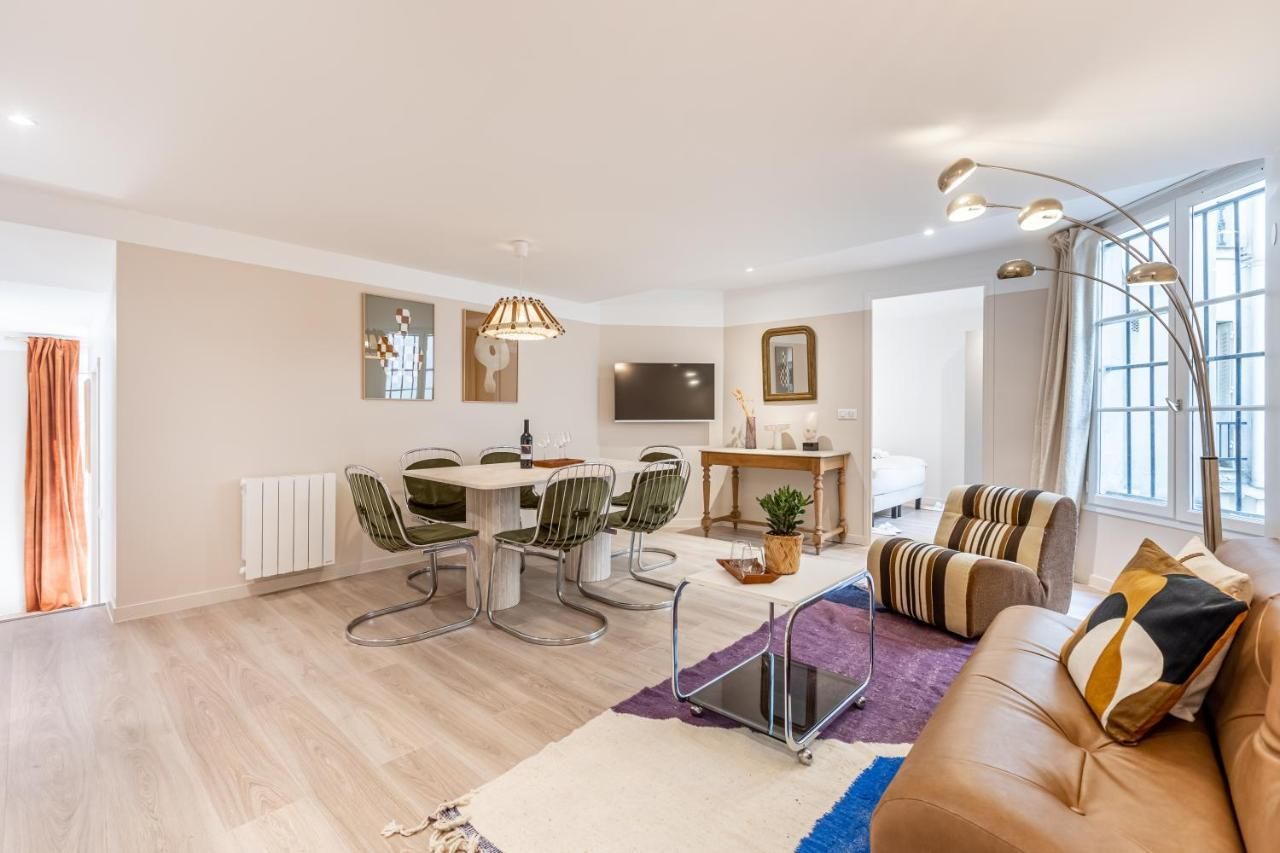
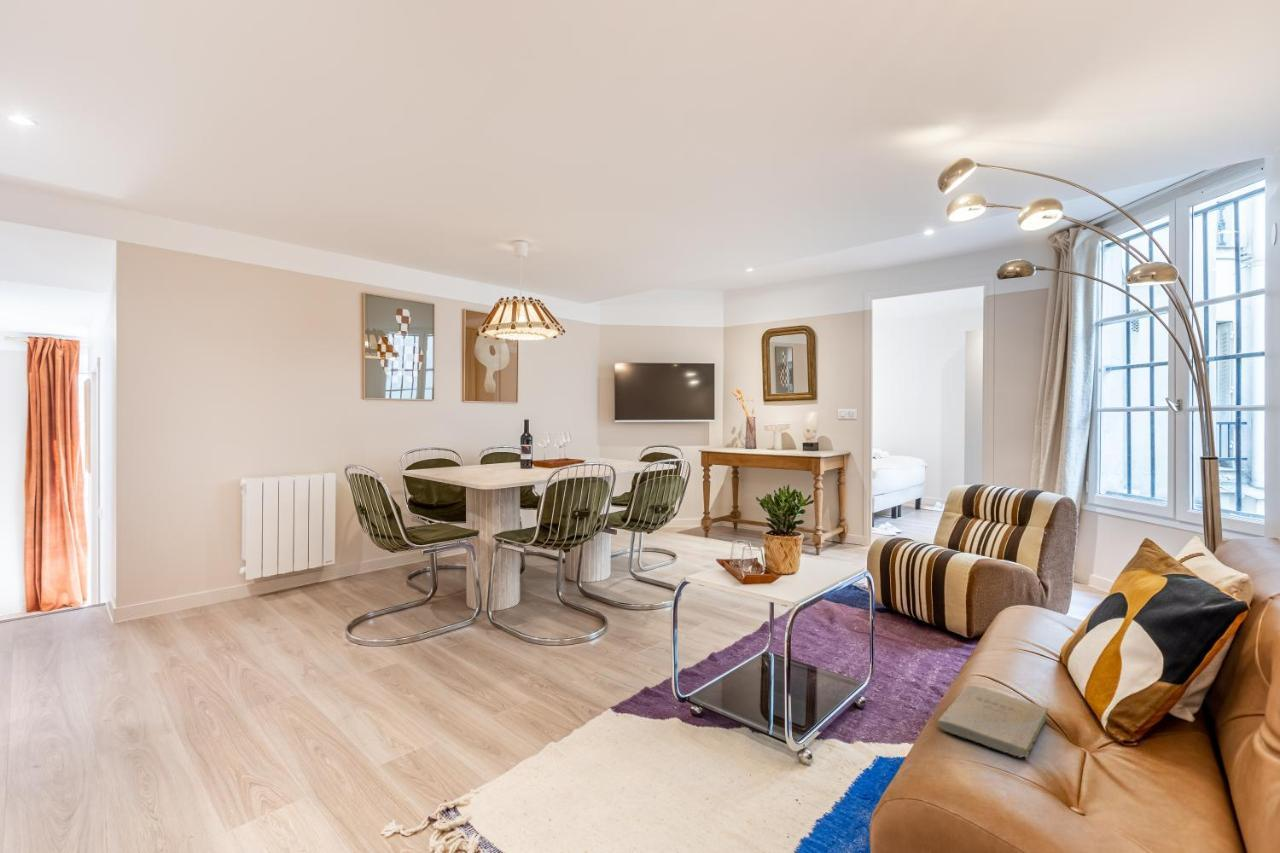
+ book (994, 718)
